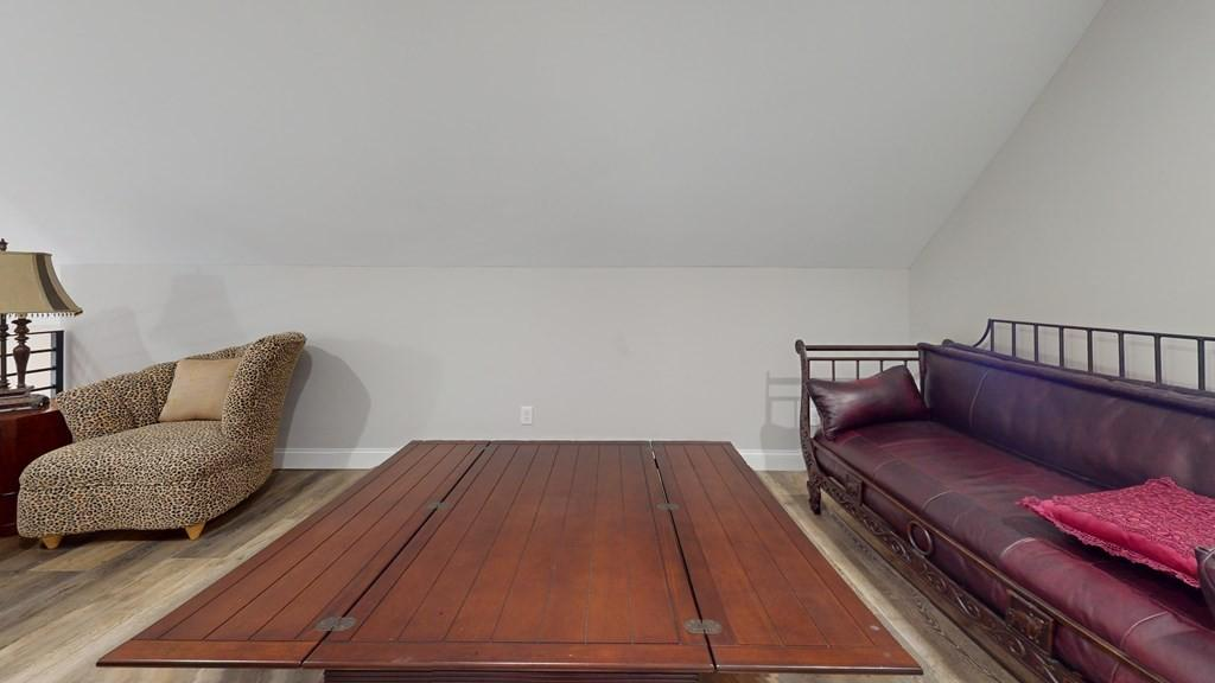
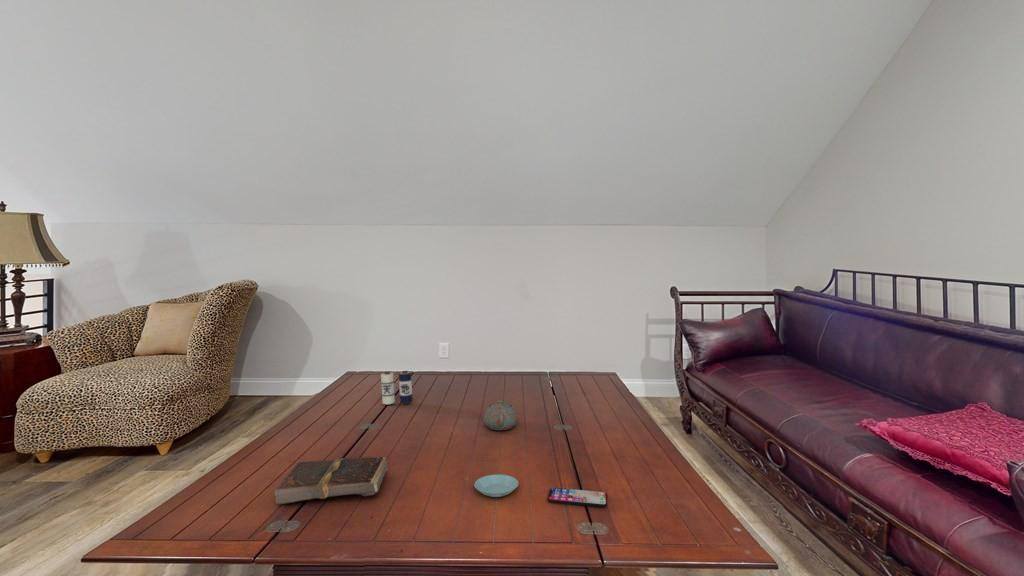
+ smartphone (577, 496)
+ candle (404, 386)
+ book (335, 477)
+ saucer (496, 487)
+ teapot (500, 413)
